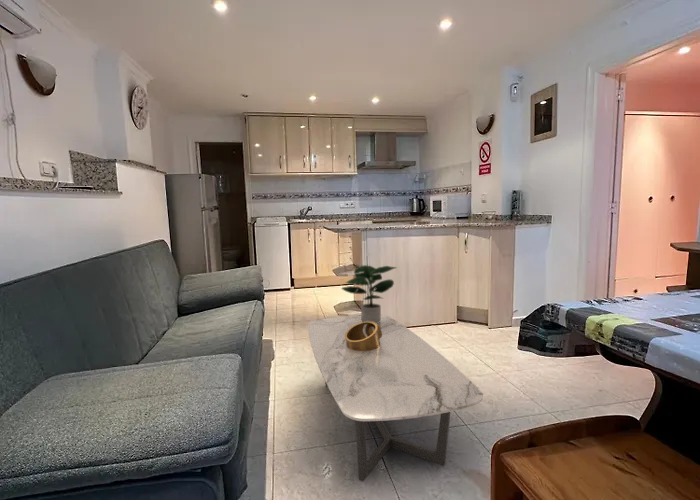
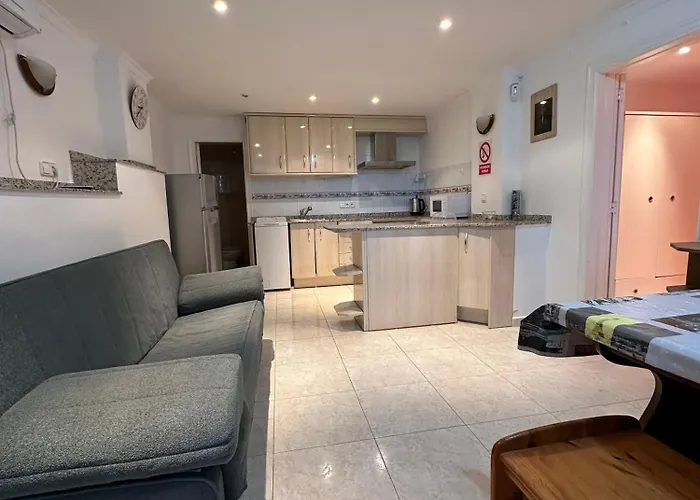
- coffee table (374, 384)
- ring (363, 334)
- potted plant (370, 293)
